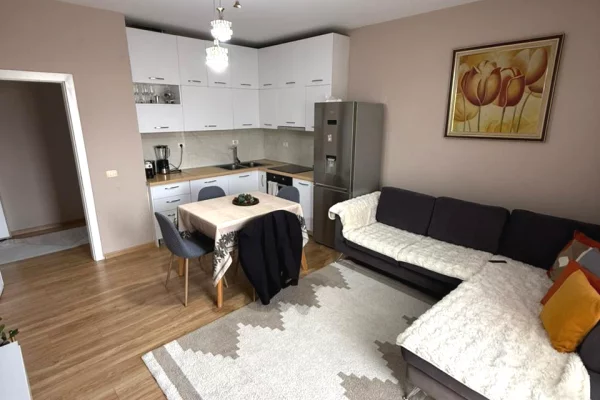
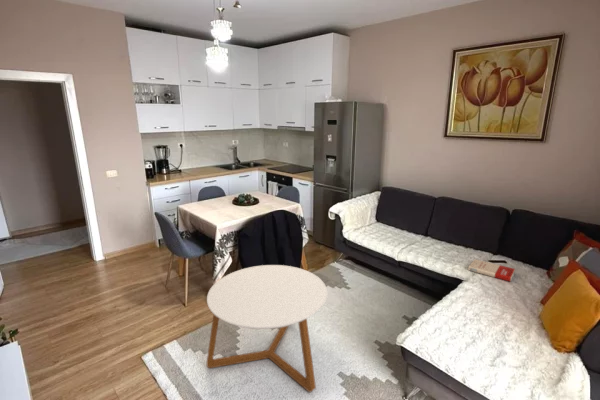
+ book (491, 269)
+ coffee table (270, 325)
